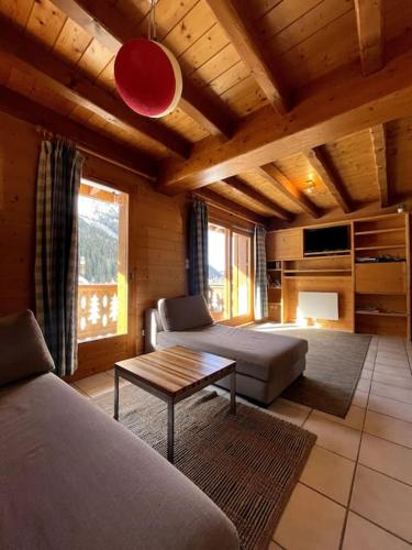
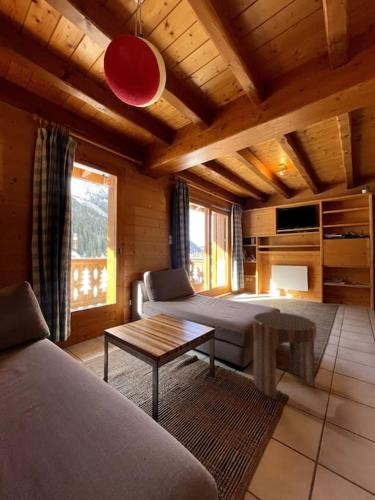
+ side table (289, 352)
